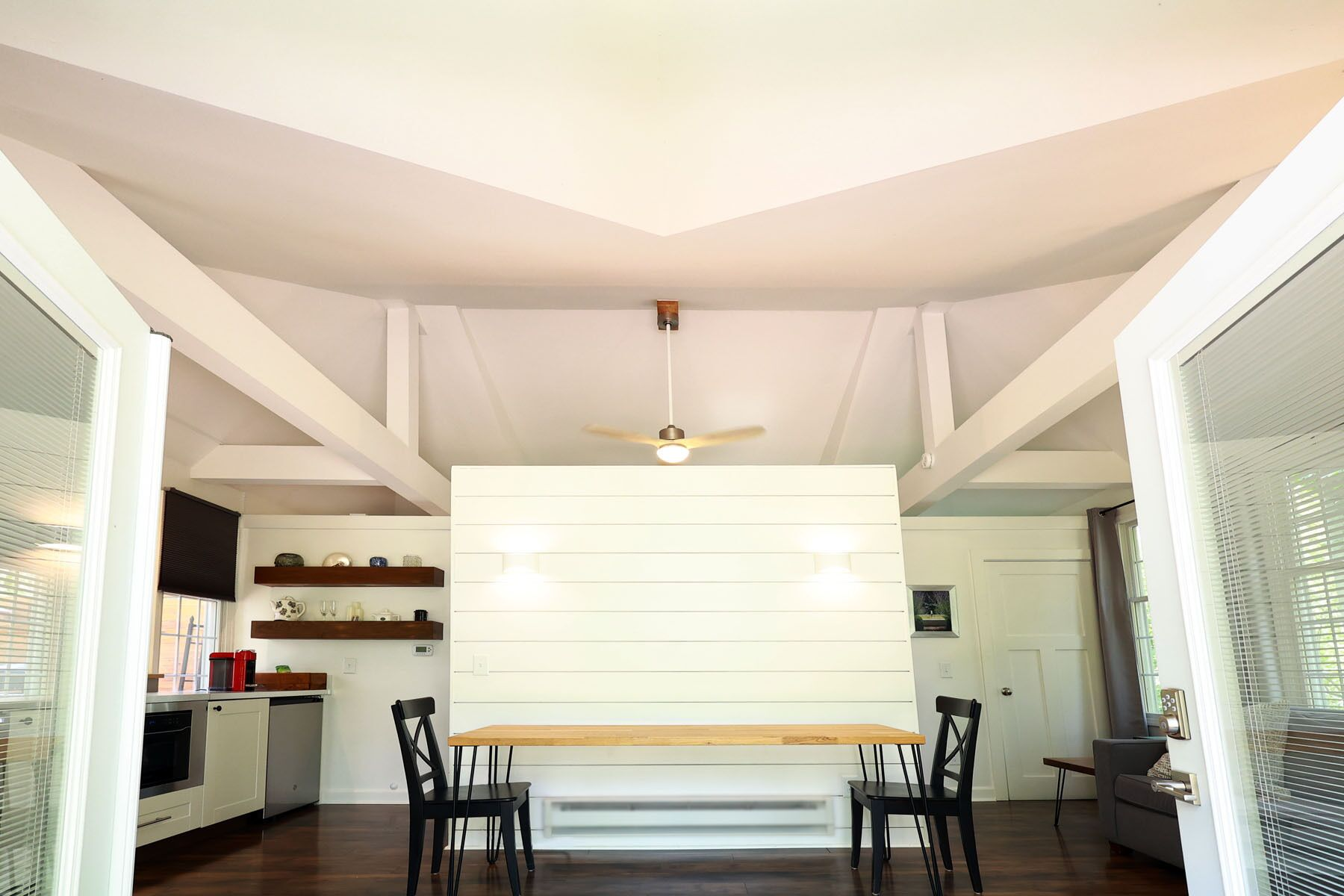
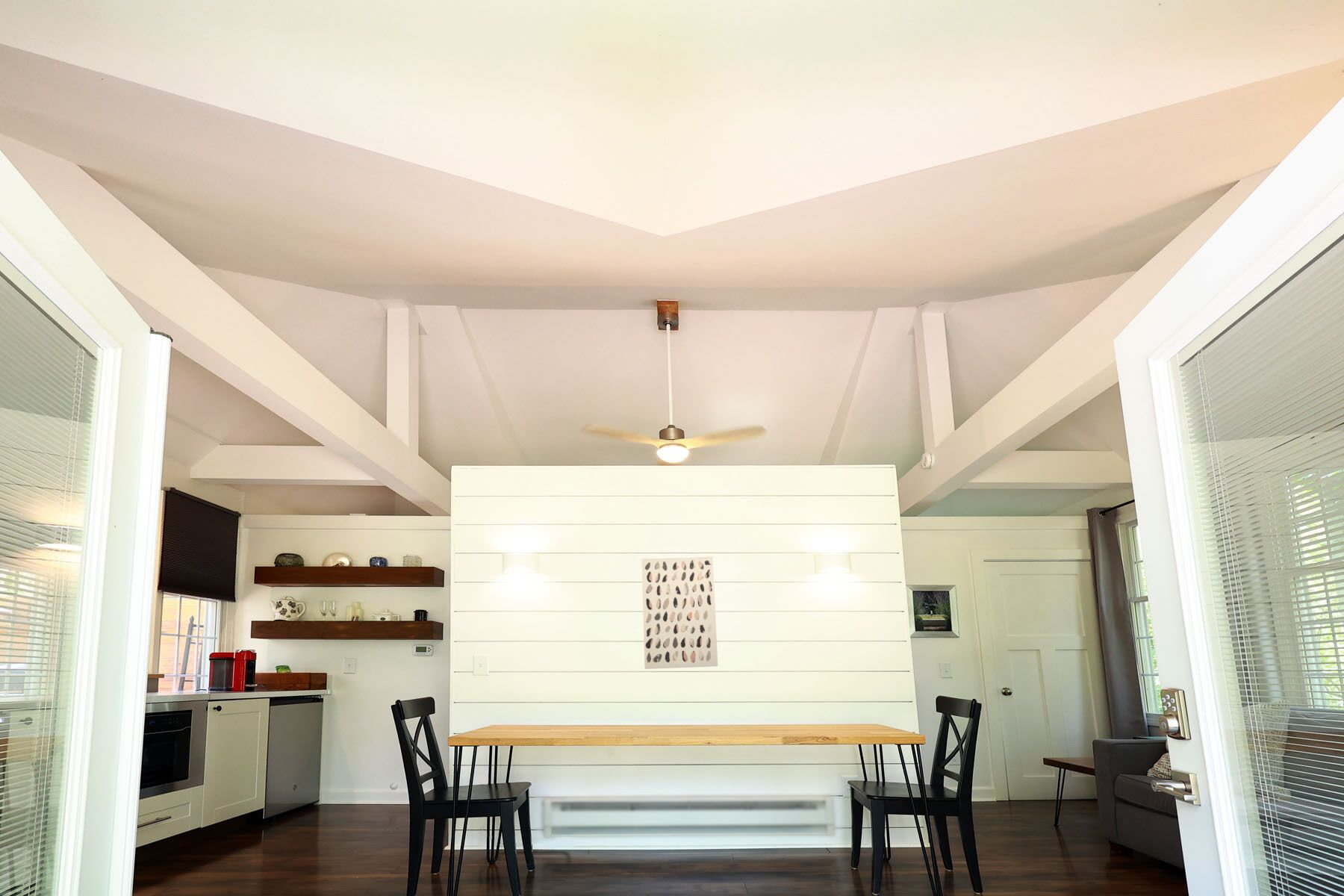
+ wall art (679, 612)
